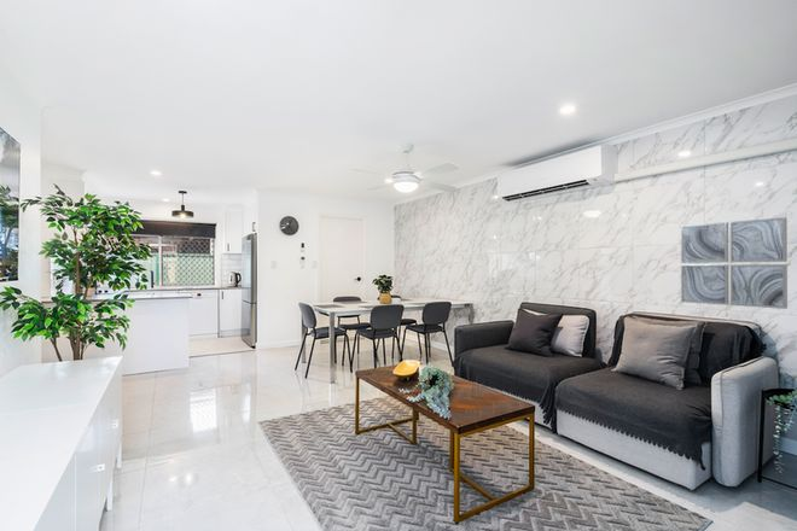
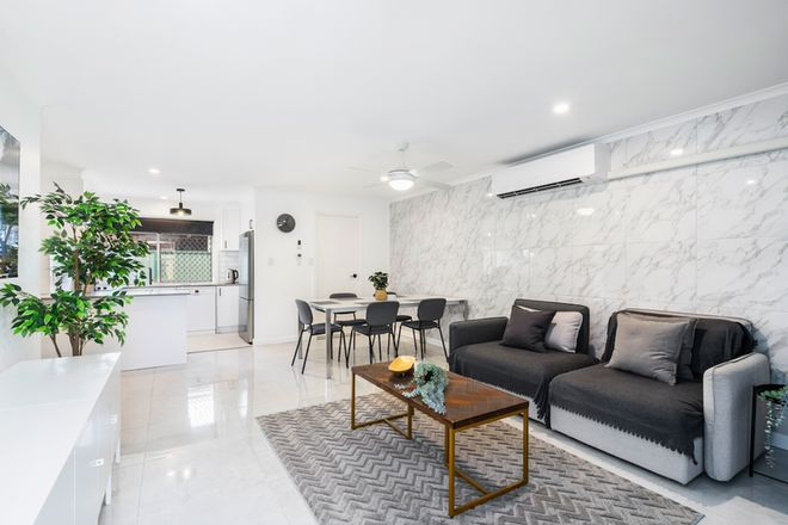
- wall art (731, 264)
